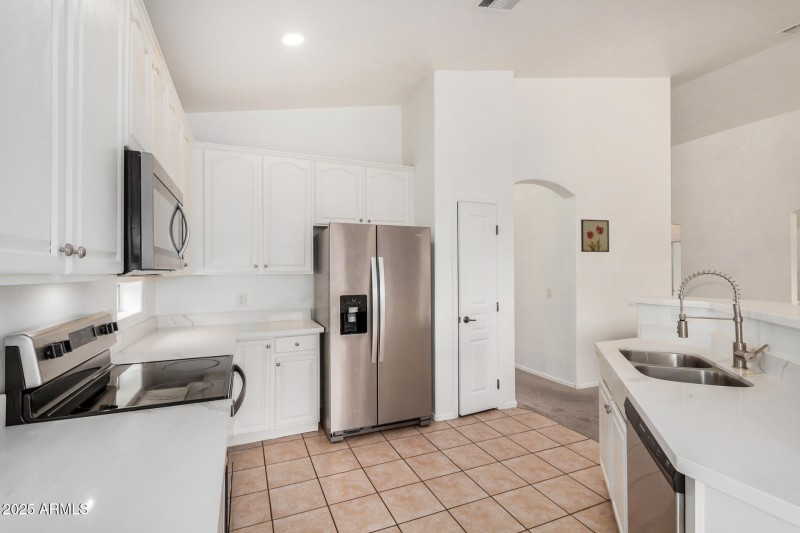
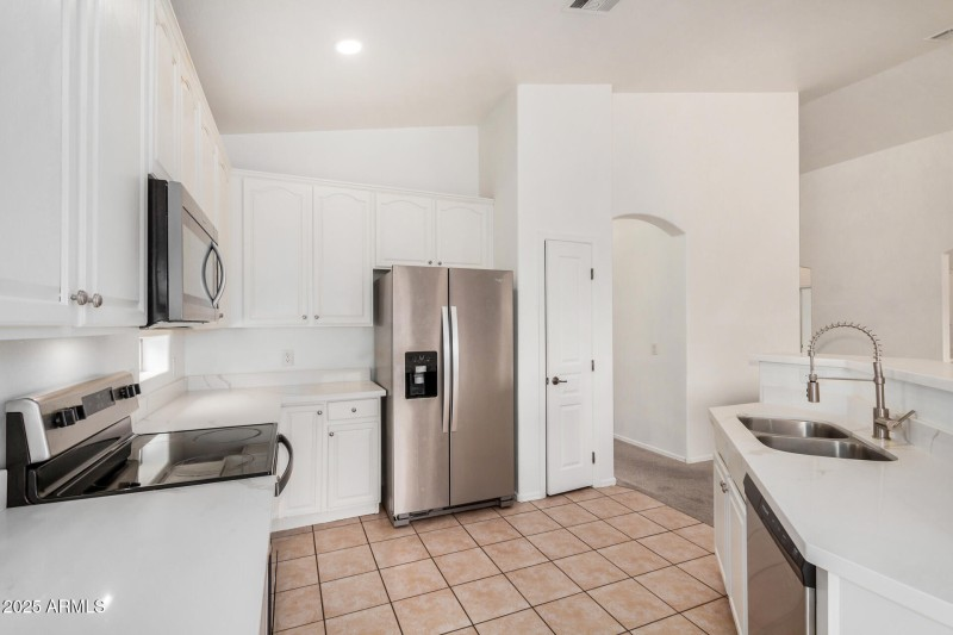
- wall art (594, 236)
